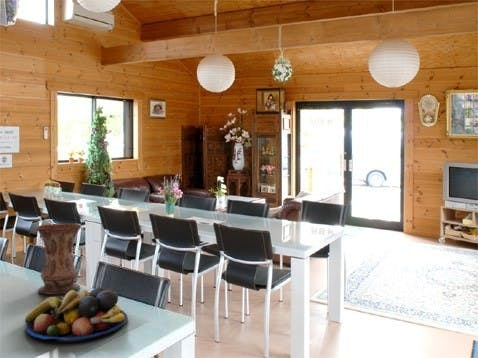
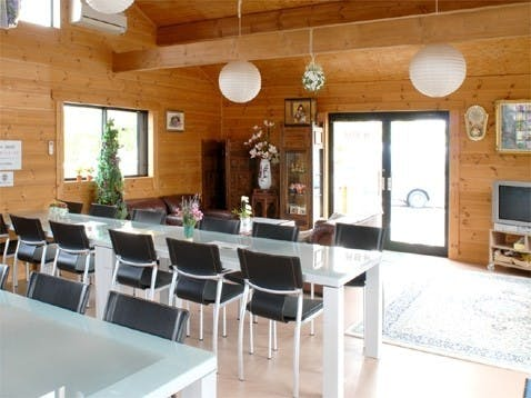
- fruit bowl (77, 306)
- vase (59, 257)
